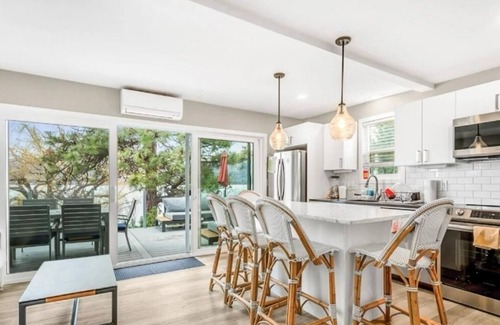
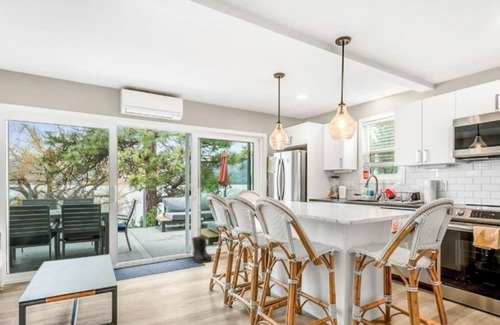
+ boots (201, 248)
